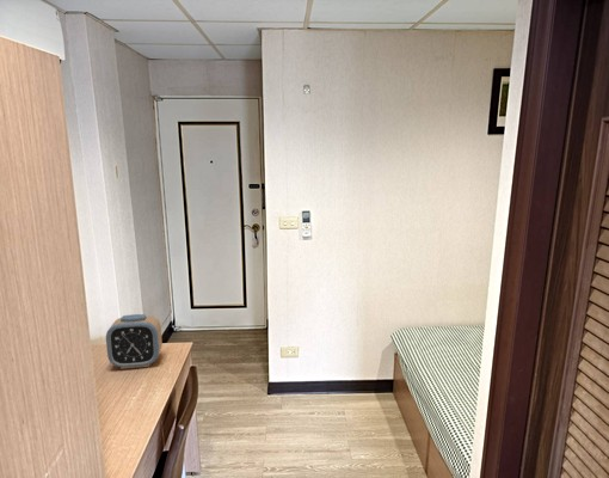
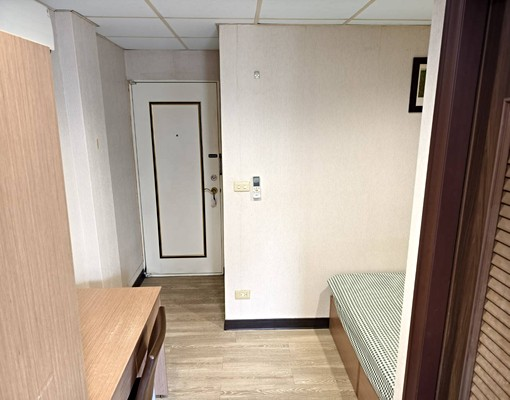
- alarm clock (134, 341)
